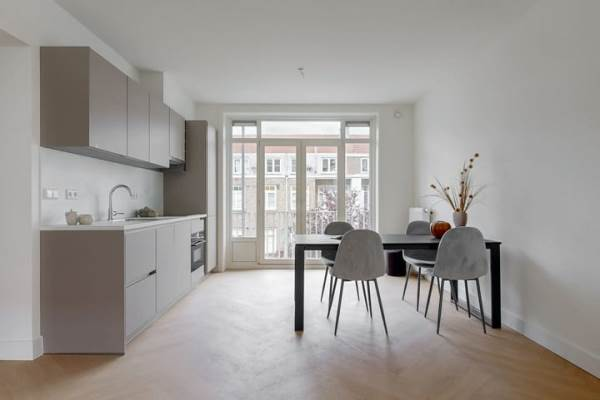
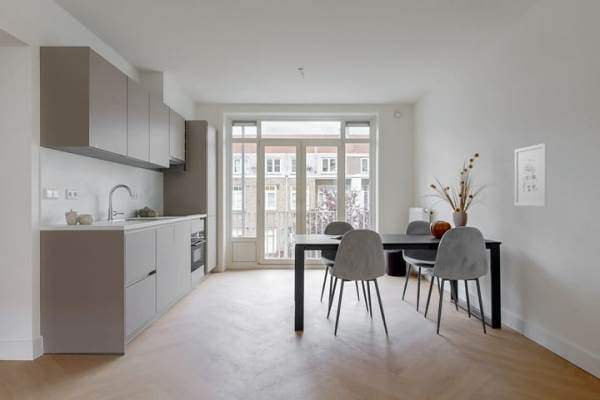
+ wall art (529, 176)
